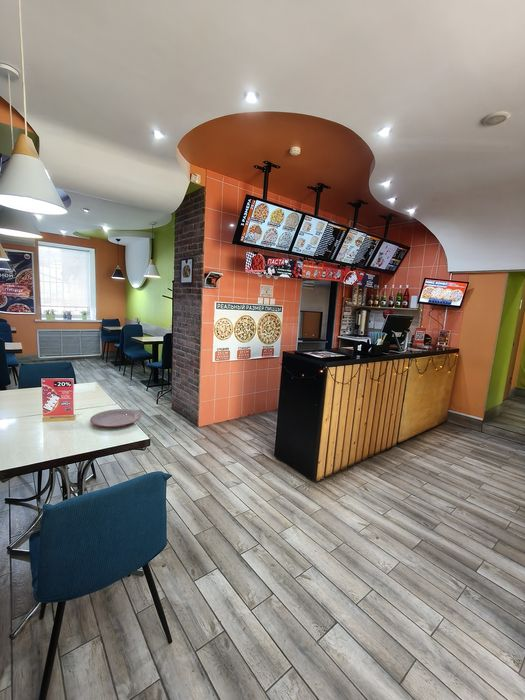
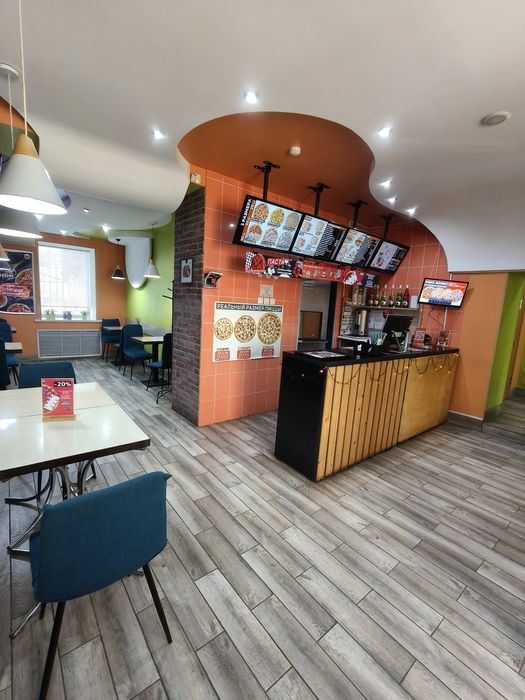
- plate (116, 418)
